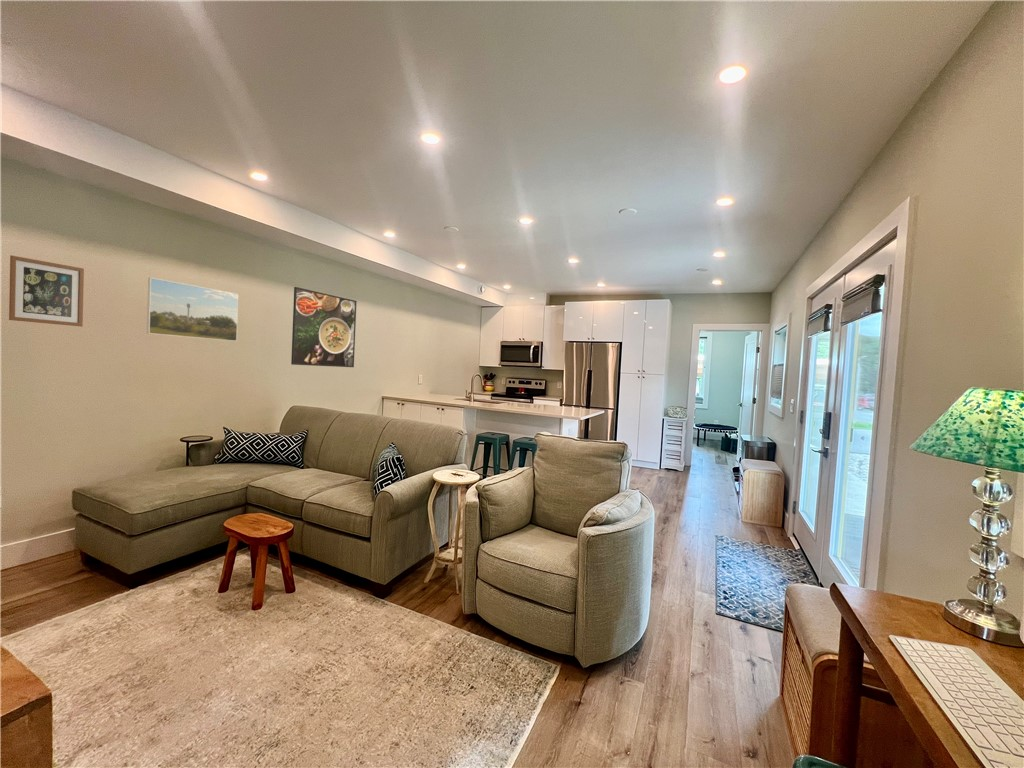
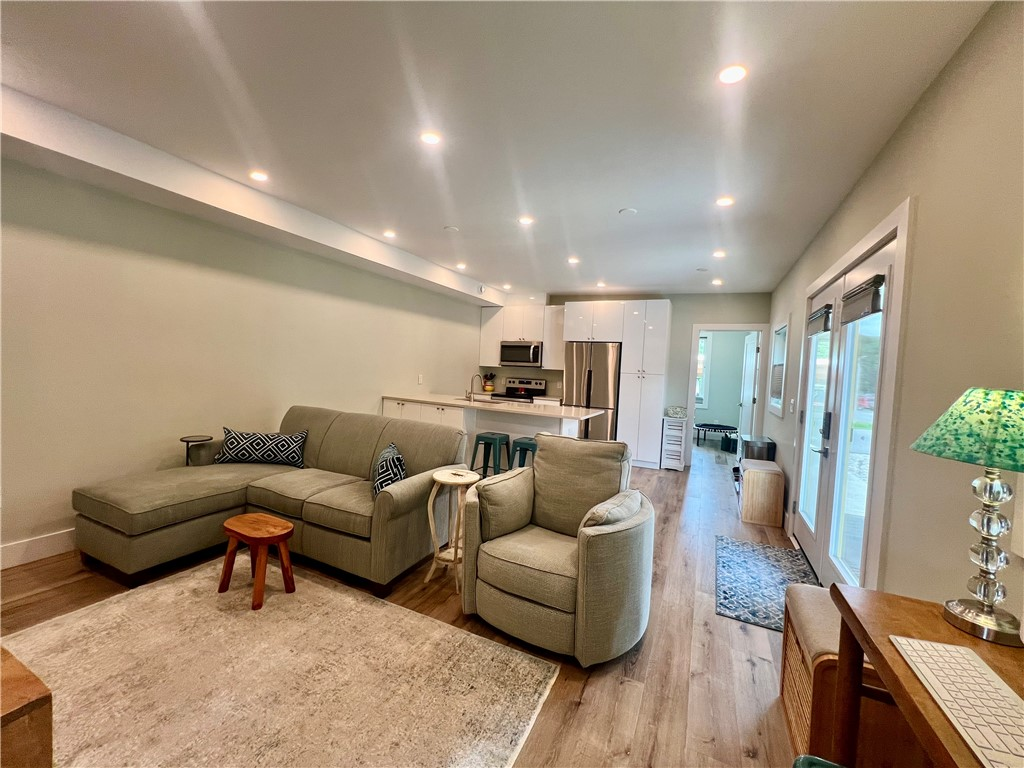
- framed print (326, 330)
- wall art (48, 292)
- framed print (196, 312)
